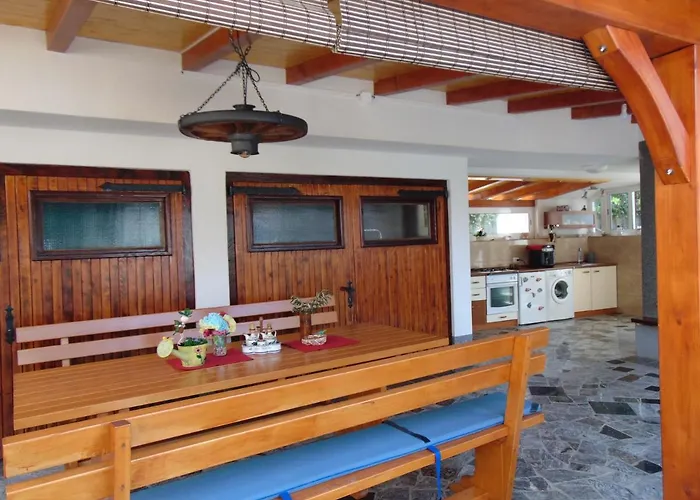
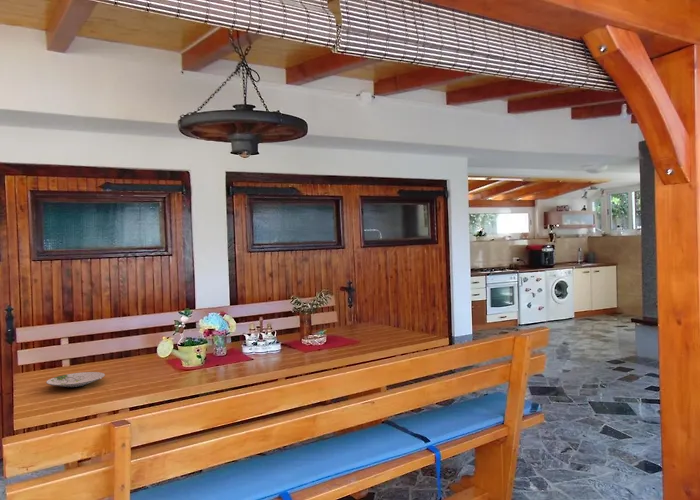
+ plate (76, 381)
